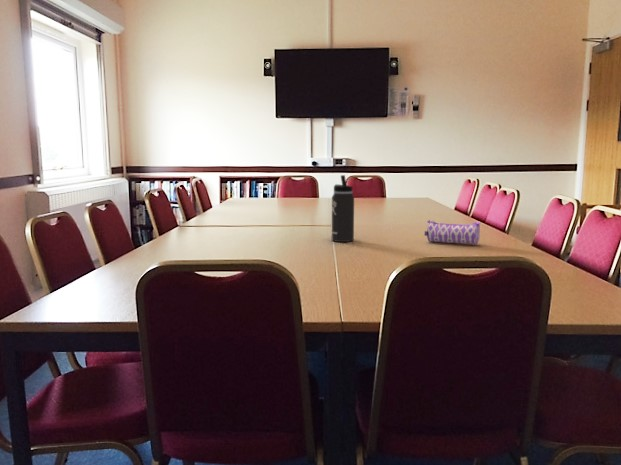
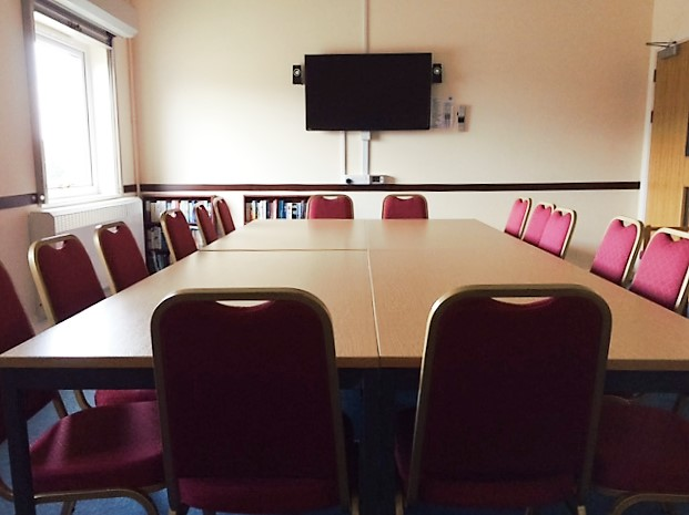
- pencil case (452, 231)
- thermos bottle (341, 207)
